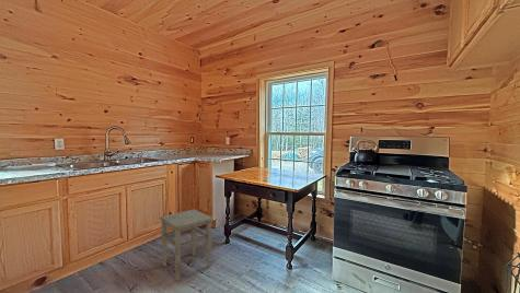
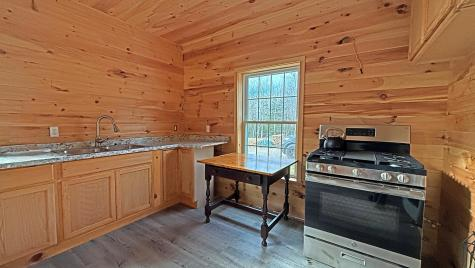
- stool (186, 242)
